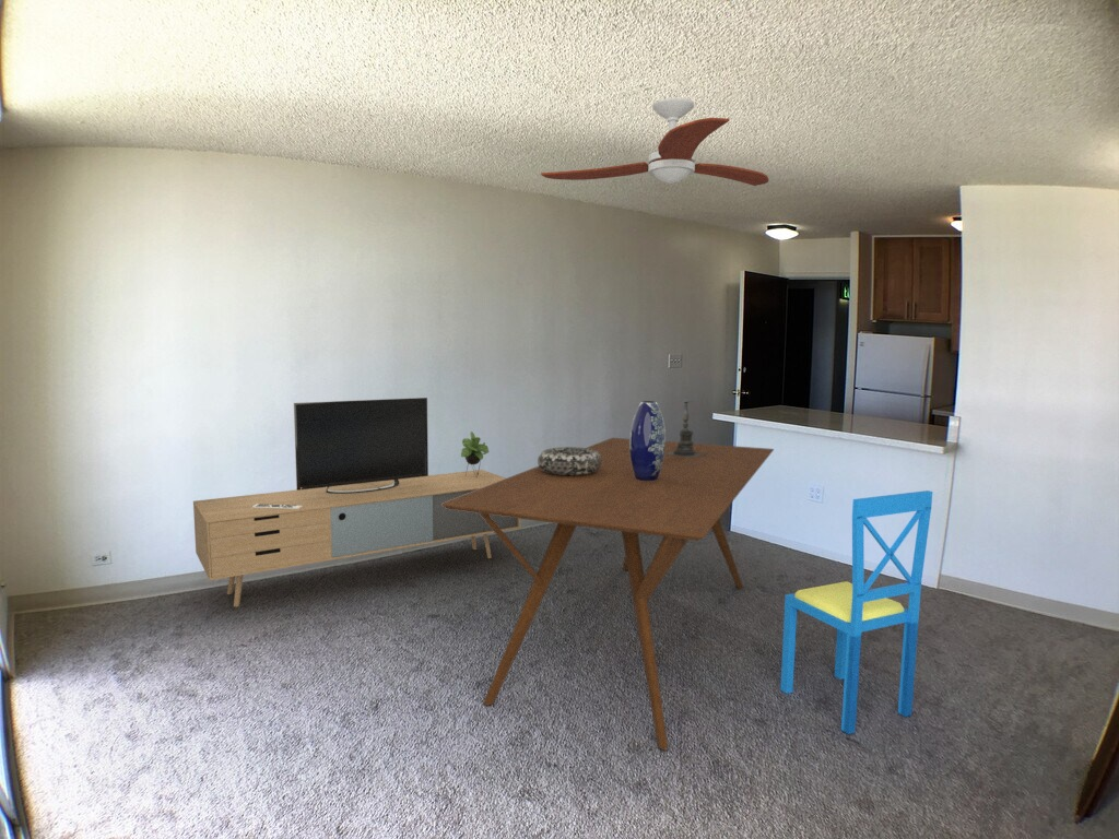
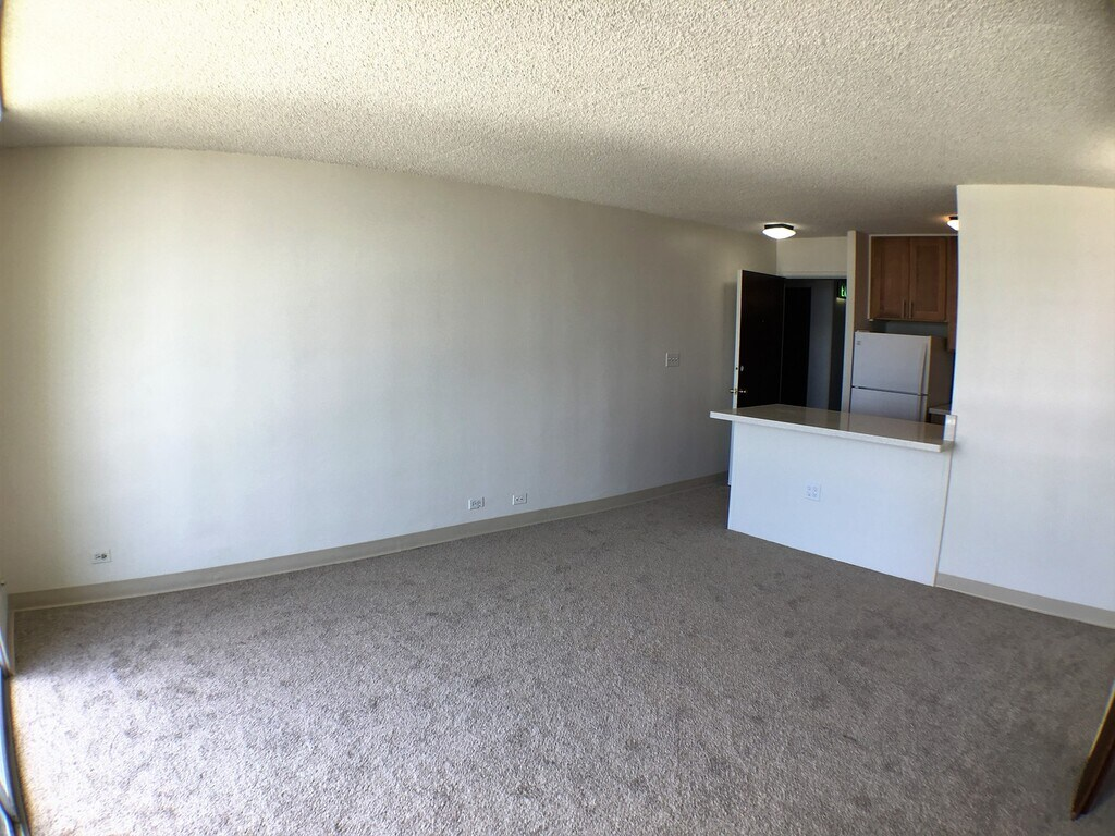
- media console (367, 488)
- decorative bowl (569, 460)
- chair (850, 595)
- vase (647, 439)
- ceiling fan (660, 142)
- dining table (640, 554)
- candle holder (685, 422)
